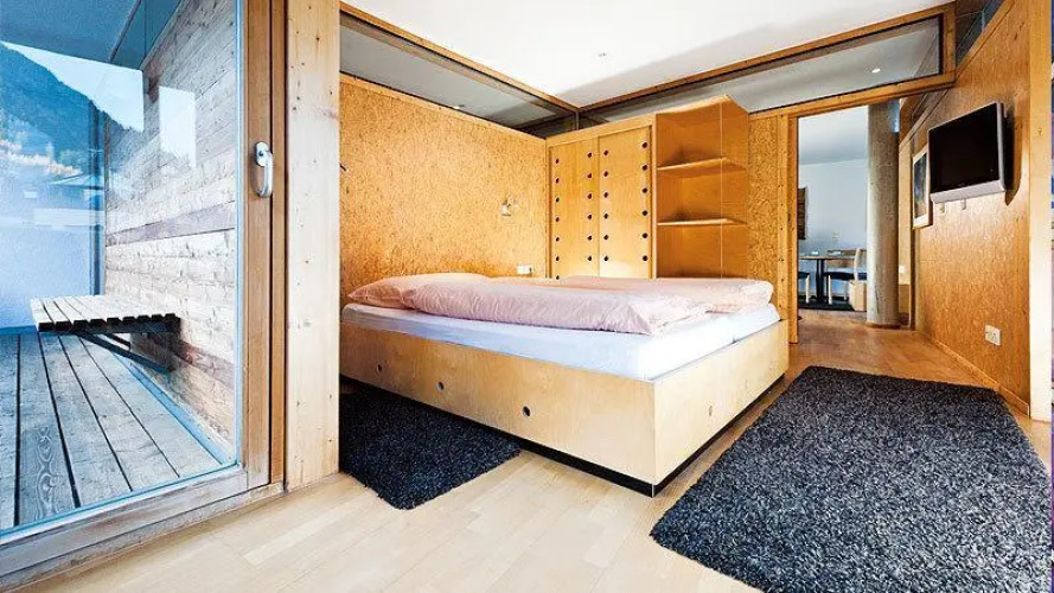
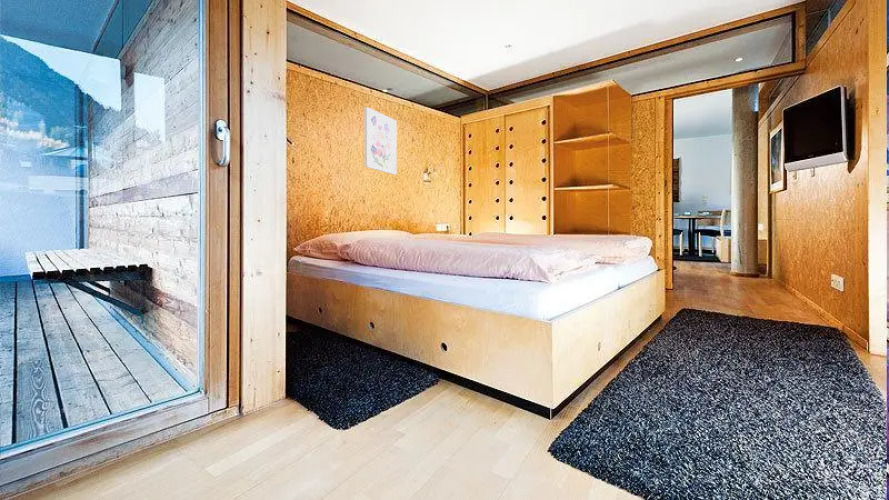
+ wall art (381, 142)
